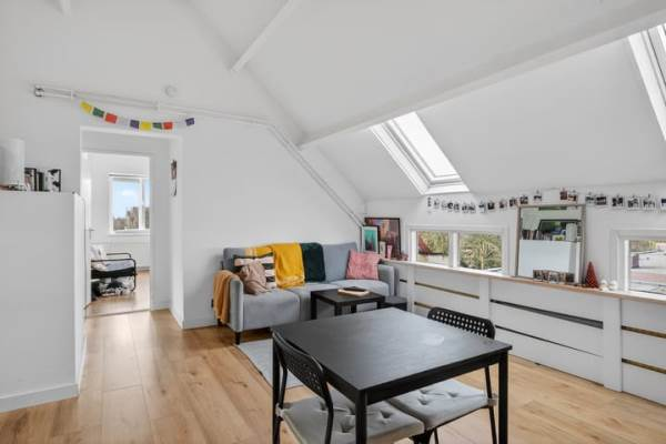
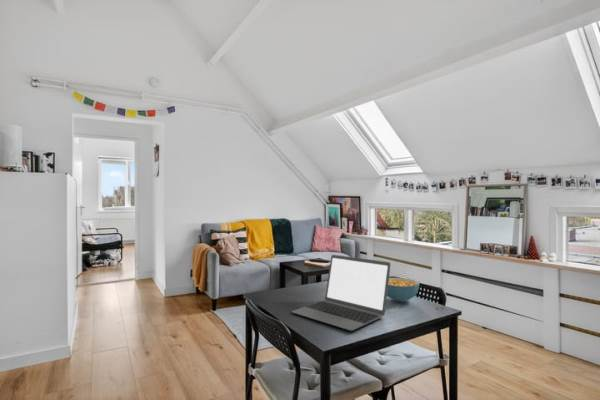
+ laptop (340, 287)
+ cereal bowl (399, 291)
